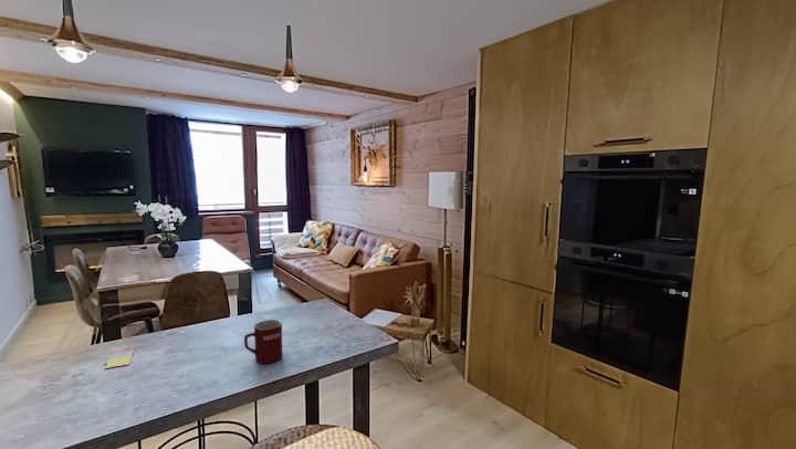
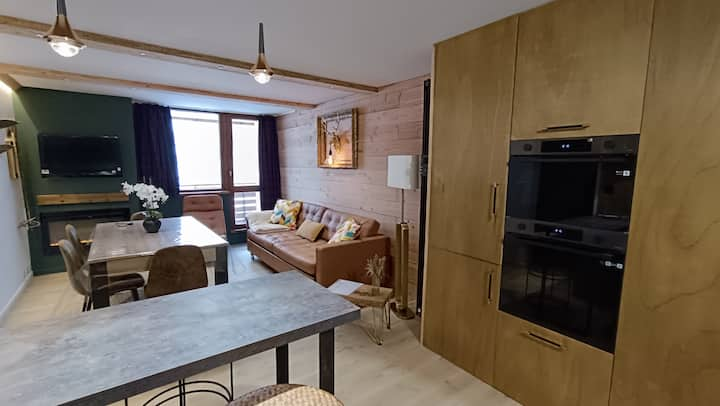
- mug (263, 342)
- sticky notes (119, 358)
